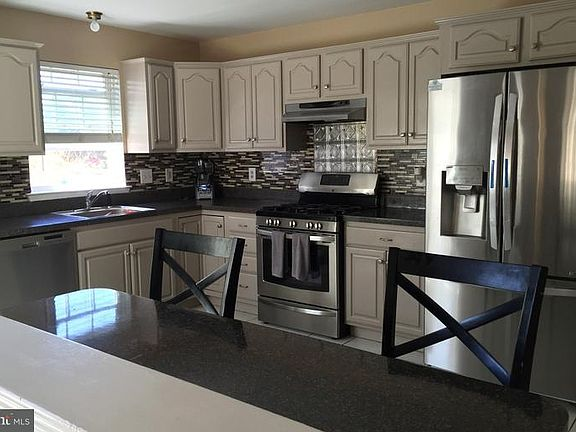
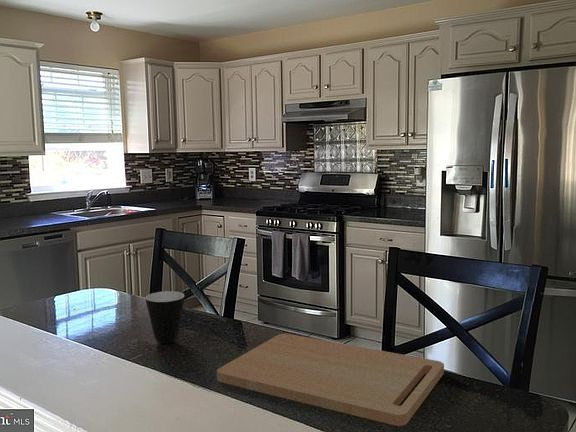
+ mug (168, 317)
+ cutting board (331, 371)
